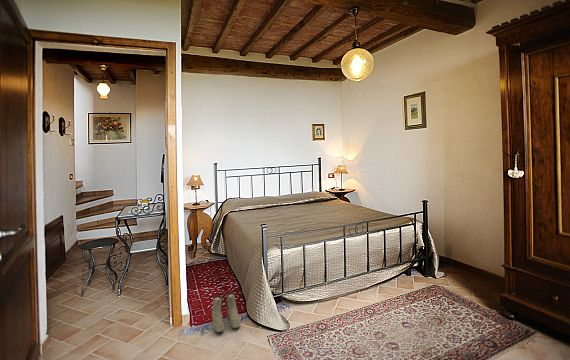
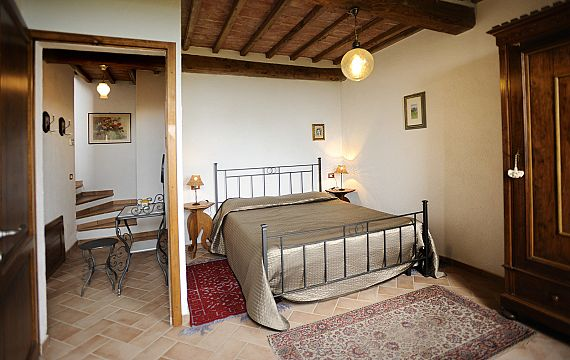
- boots (227, 311)
